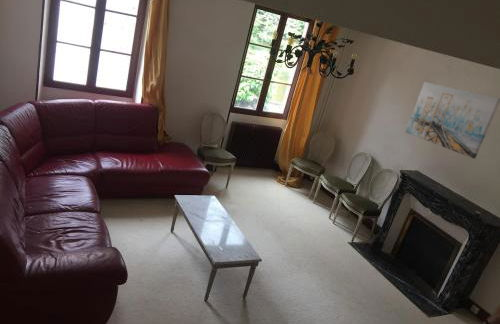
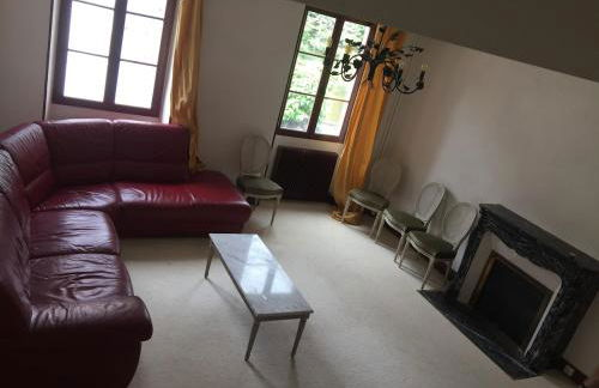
- wall art (447, 117)
